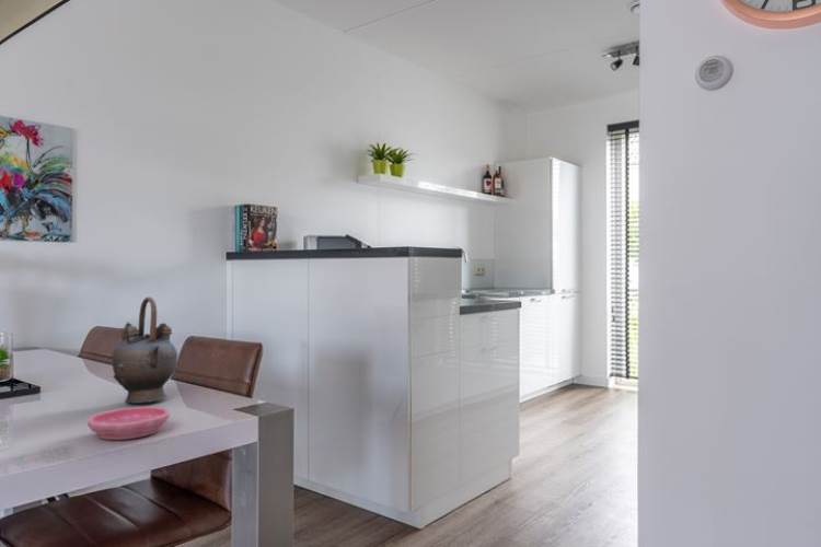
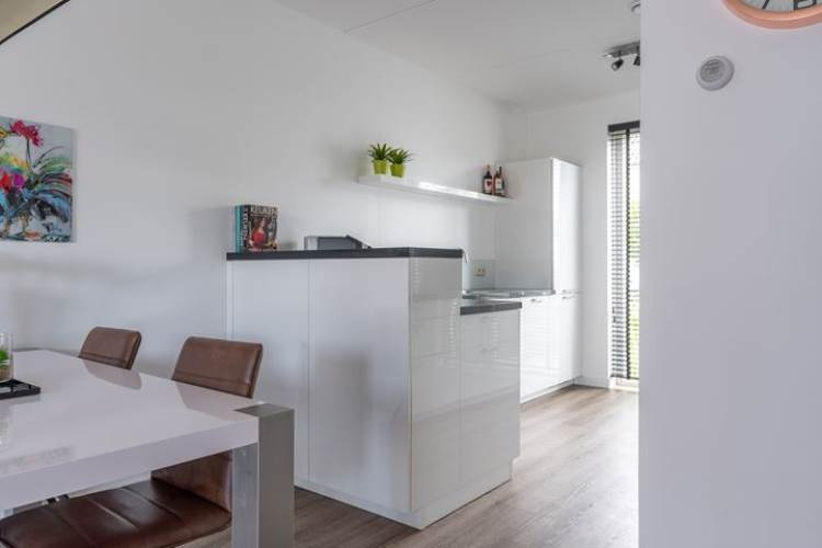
- saucer (129, 422)
- teapot (147, 349)
